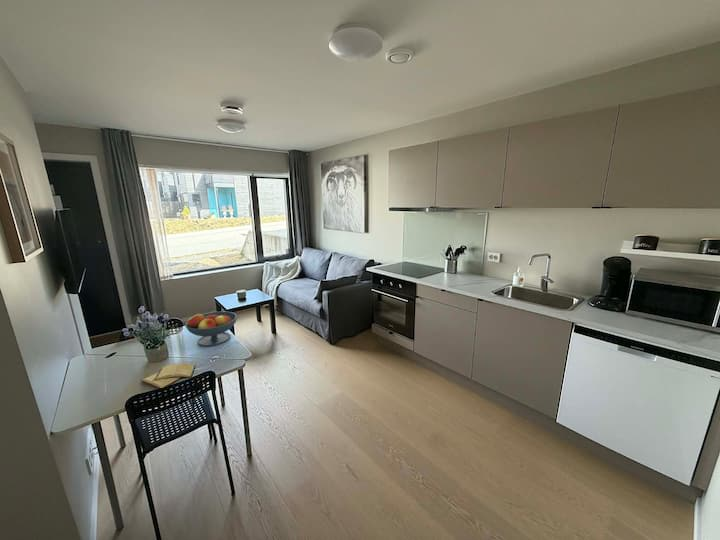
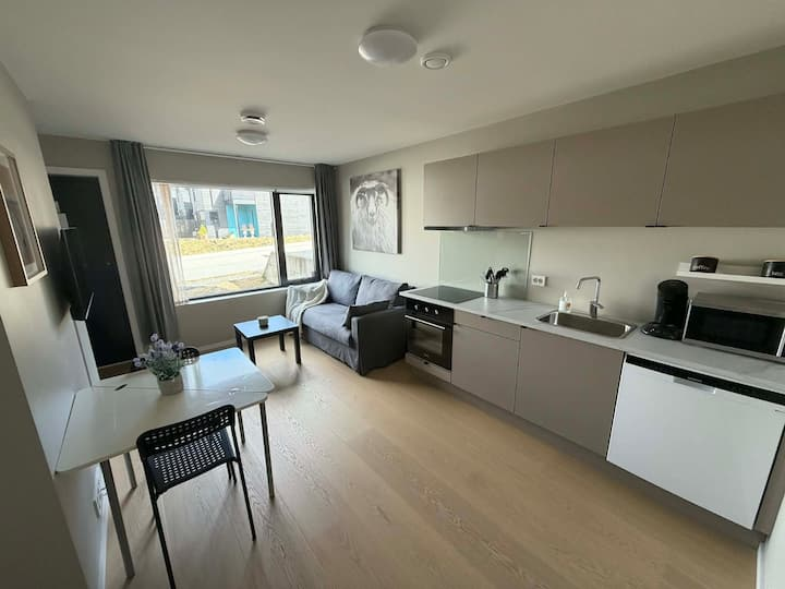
- diary (171, 372)
- fruit bowl (212, 326)
